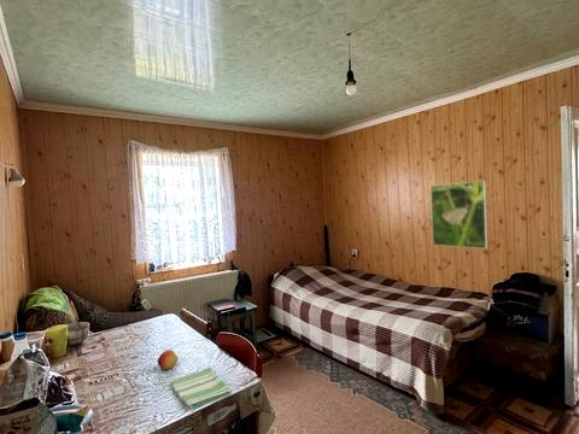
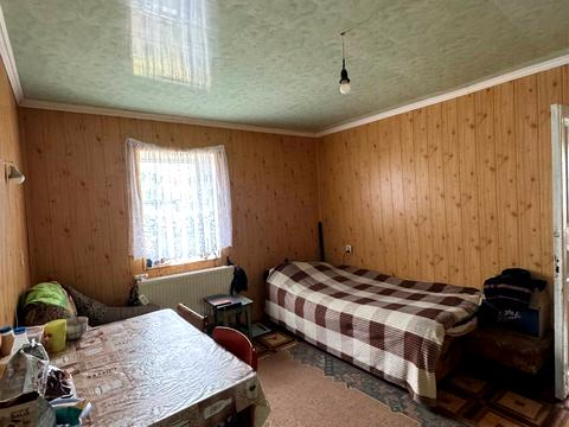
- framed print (457, 215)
- fruit (168, 359)
- dish towel (200, 386)
